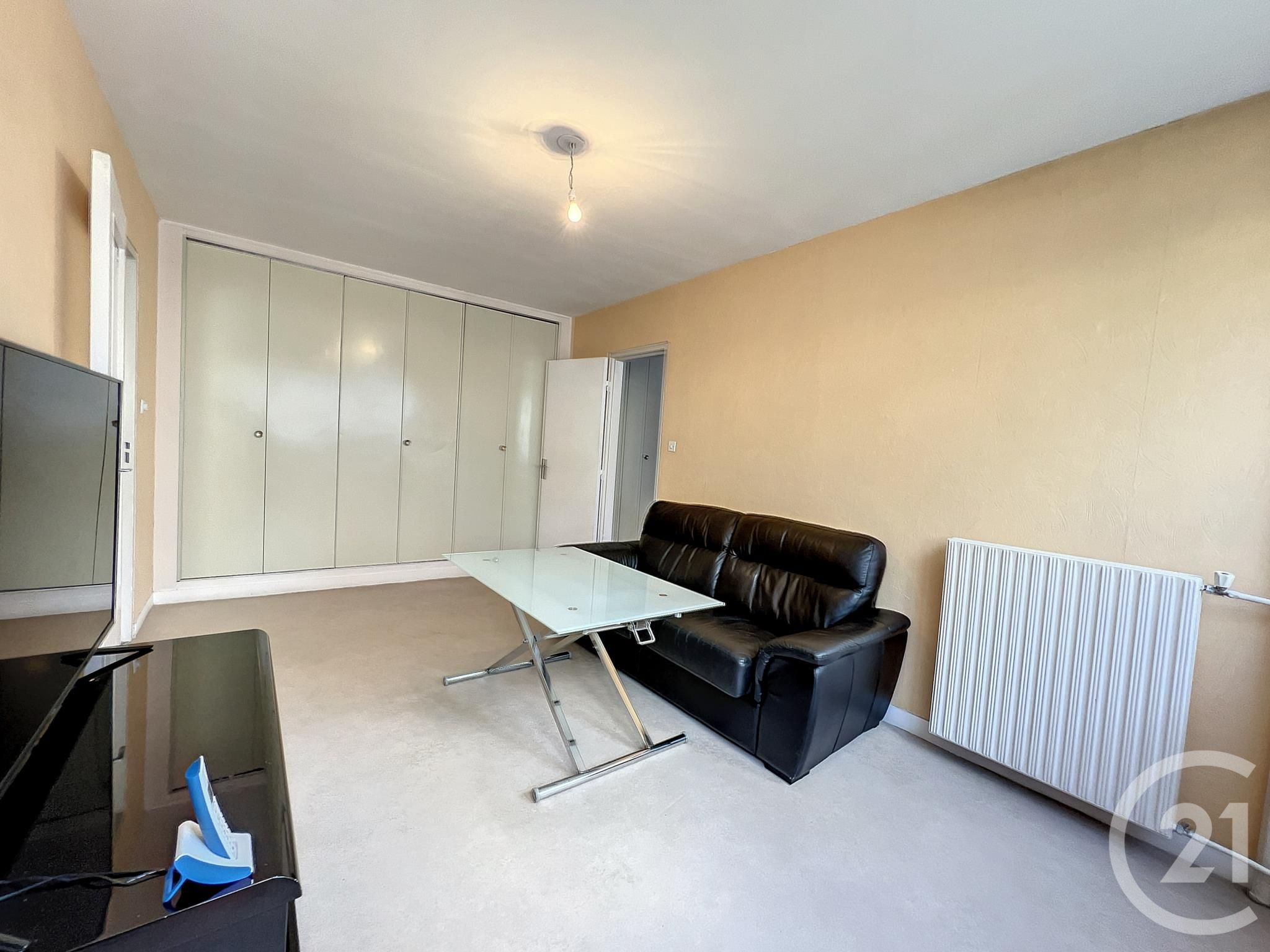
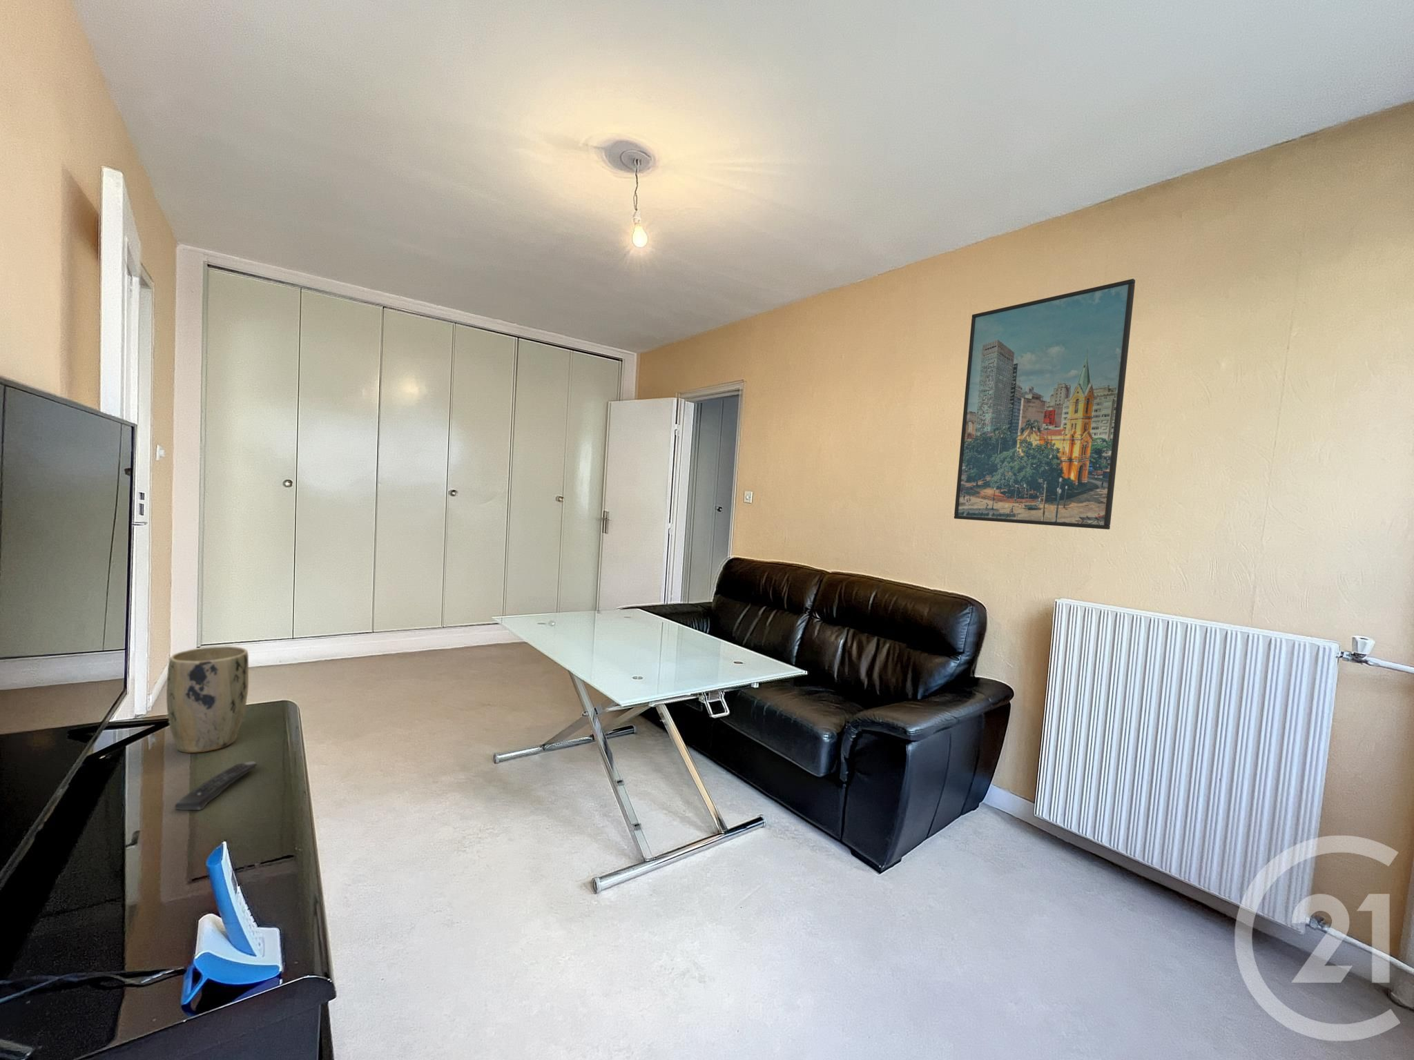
+ plant pot (208, 698)
+ remote control (220, 782)
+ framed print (1034, 412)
